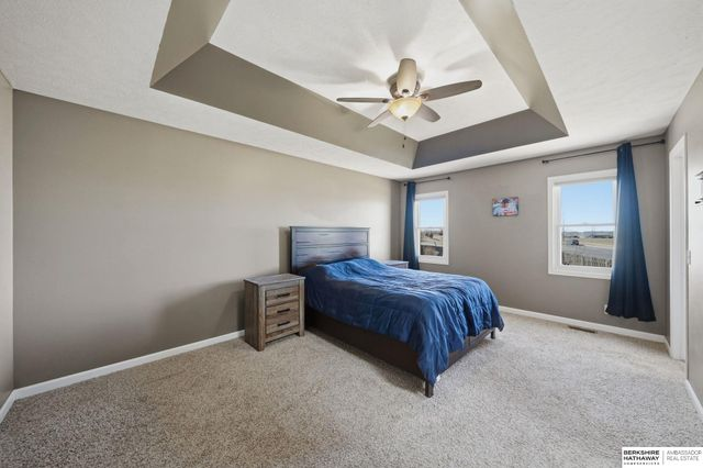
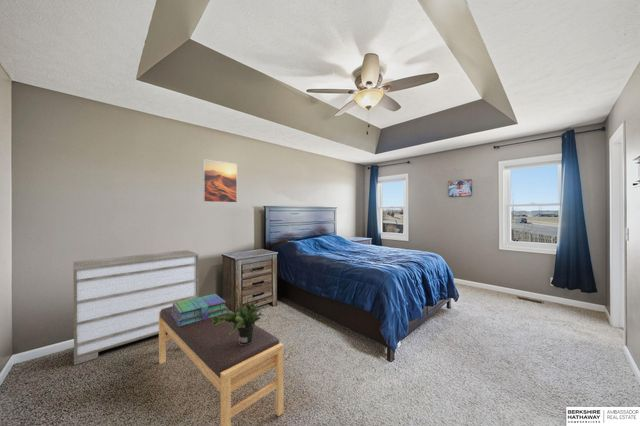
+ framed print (220, 182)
+ potted plant (238, 318)
+ dresser (141, 296)
+ bench (212, 352)
+ stack of books (199, 307)
